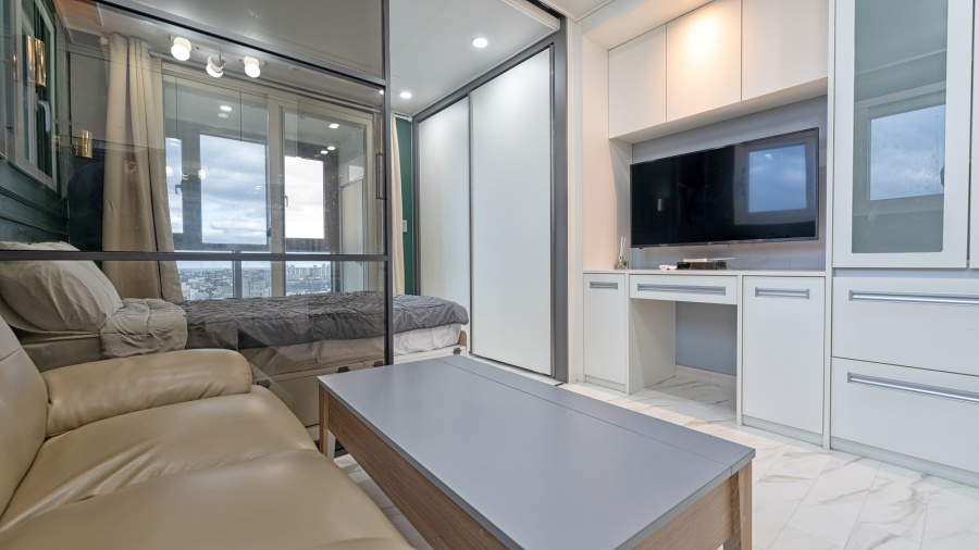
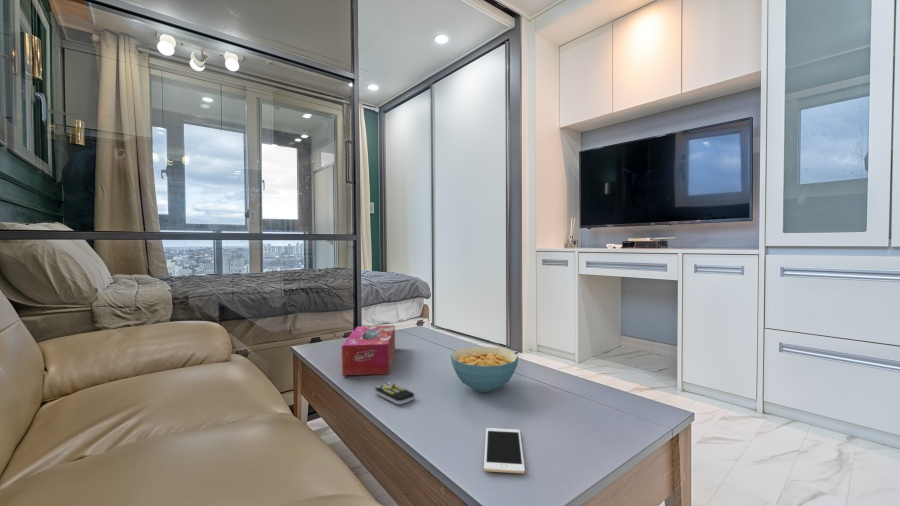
+ tissue box (371, 347)
+ cereal bowl (484, 371)
+ remote control (394, 392)
+ cell phone (503, 448)
